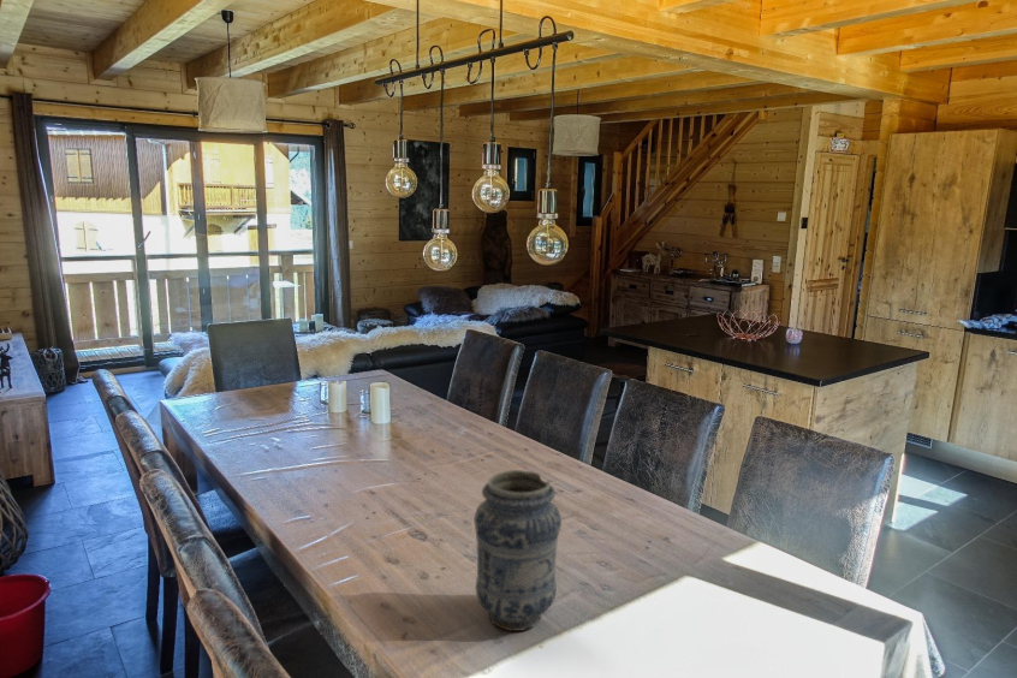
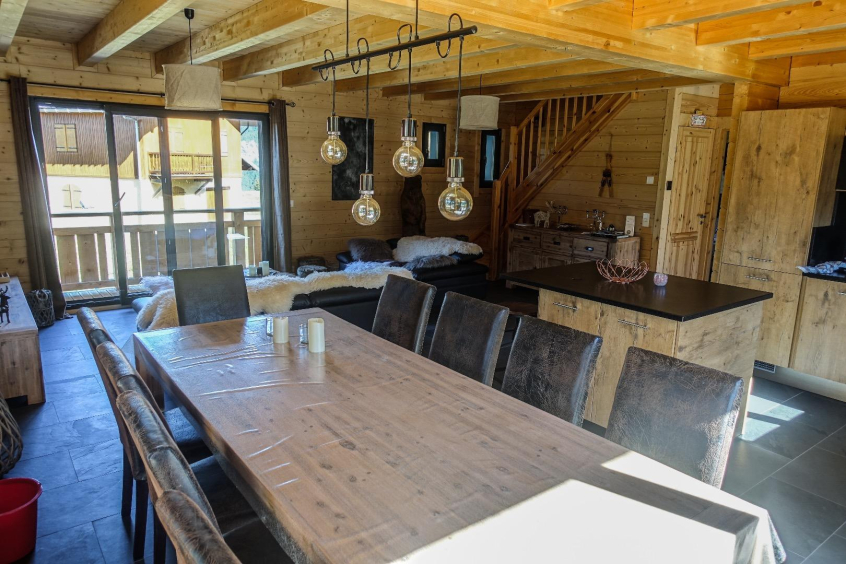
- vase (516, 549)
